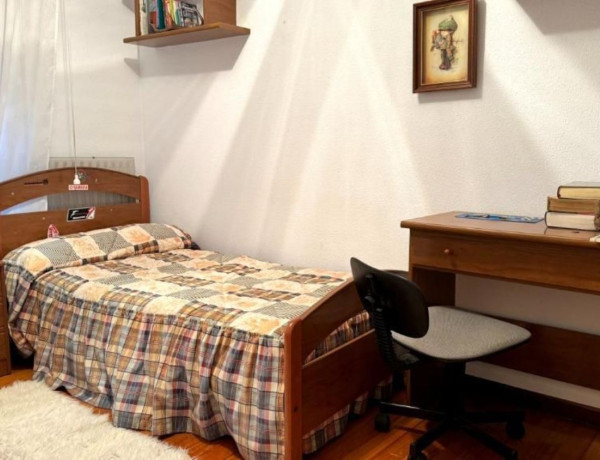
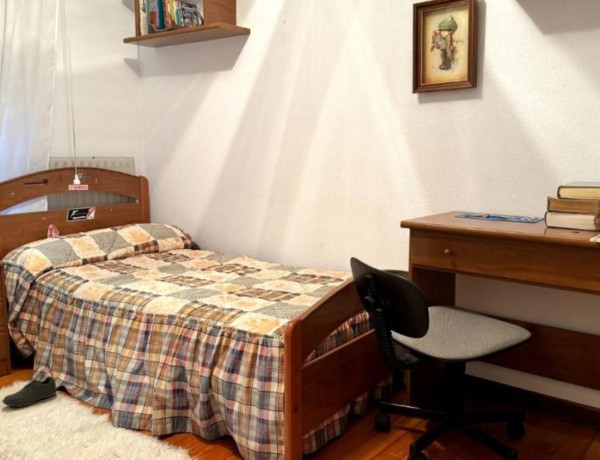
+ shoe (29, 387)
